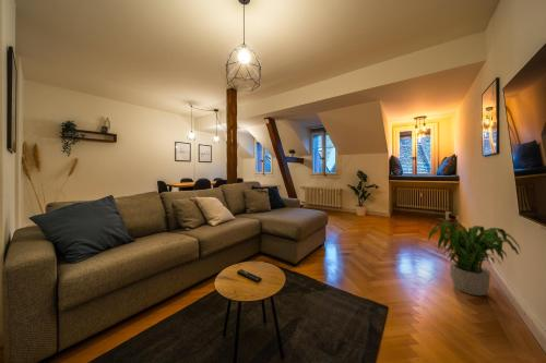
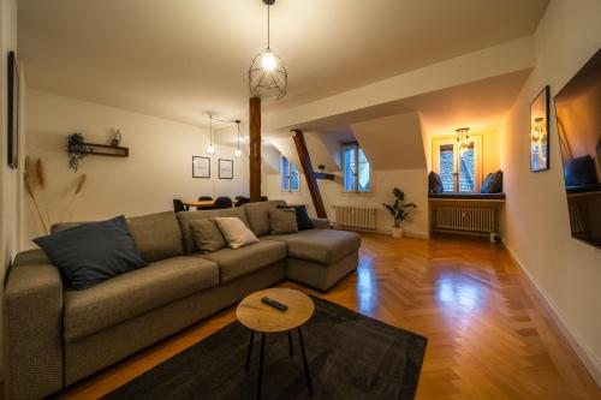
- potted plant (468, 257)
